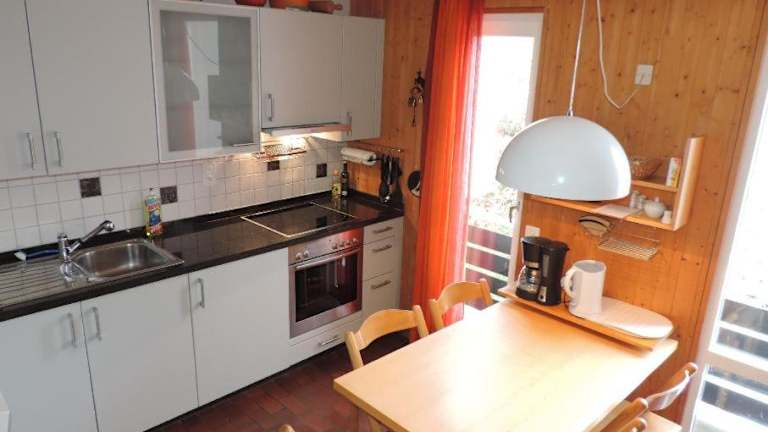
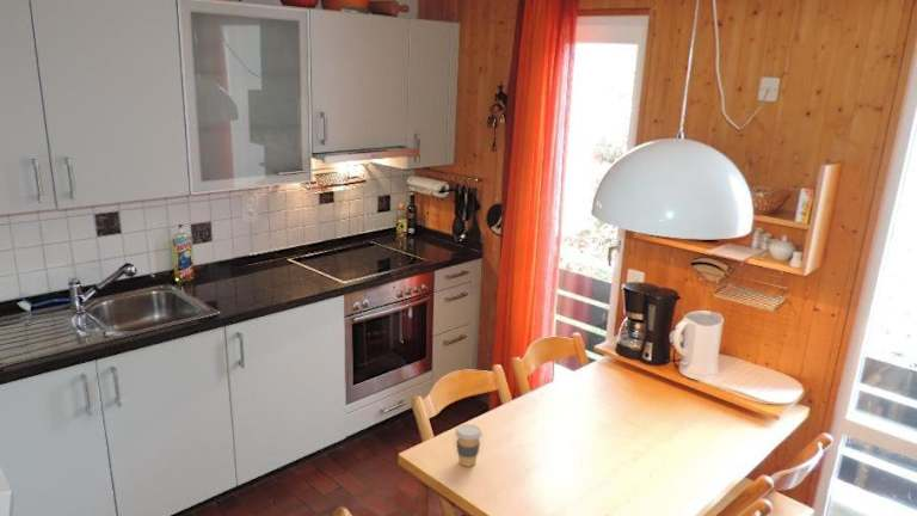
+ coffee cup (468, 446)
